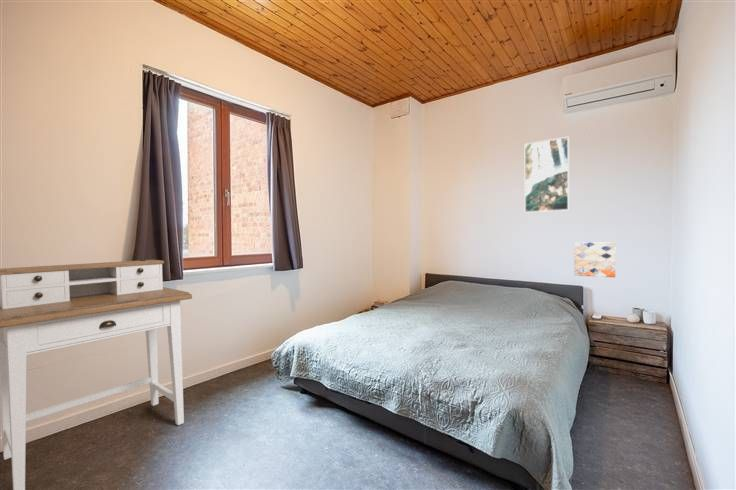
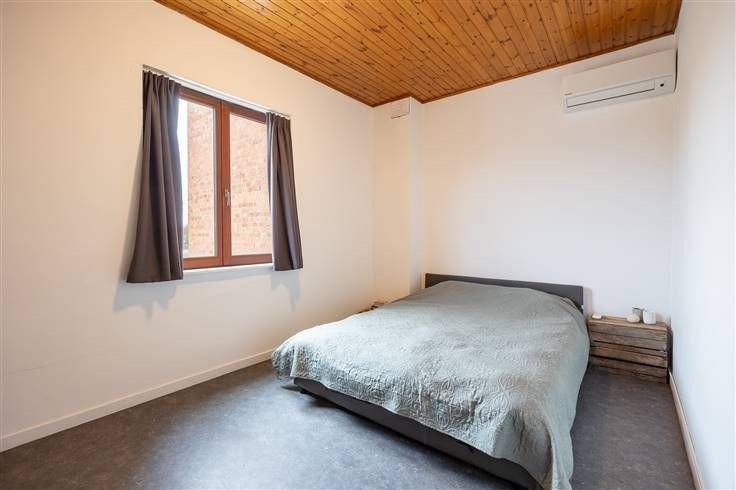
- wall art (594, 259)
- desk (98, 340)
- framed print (546, 176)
